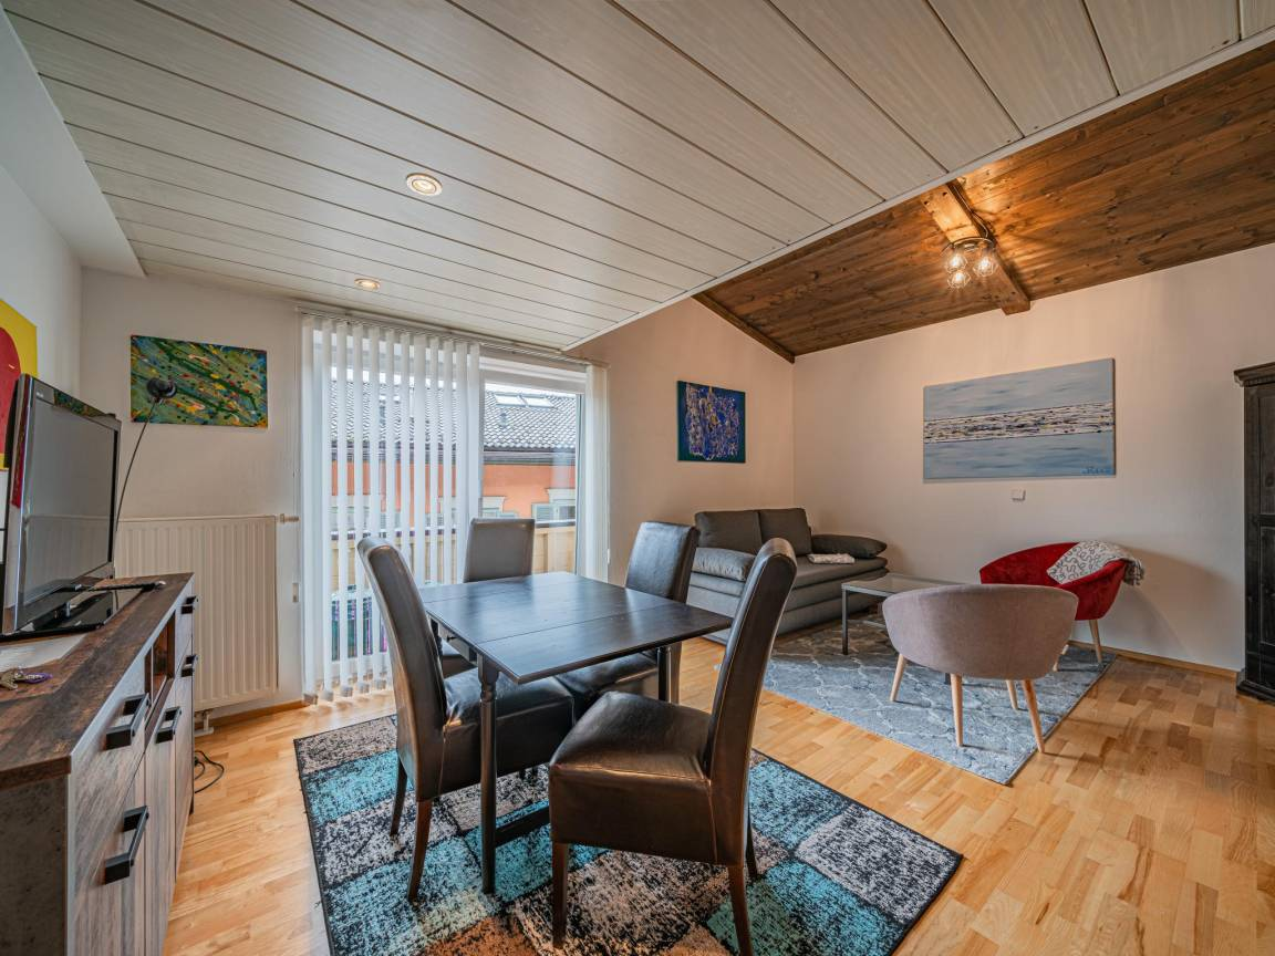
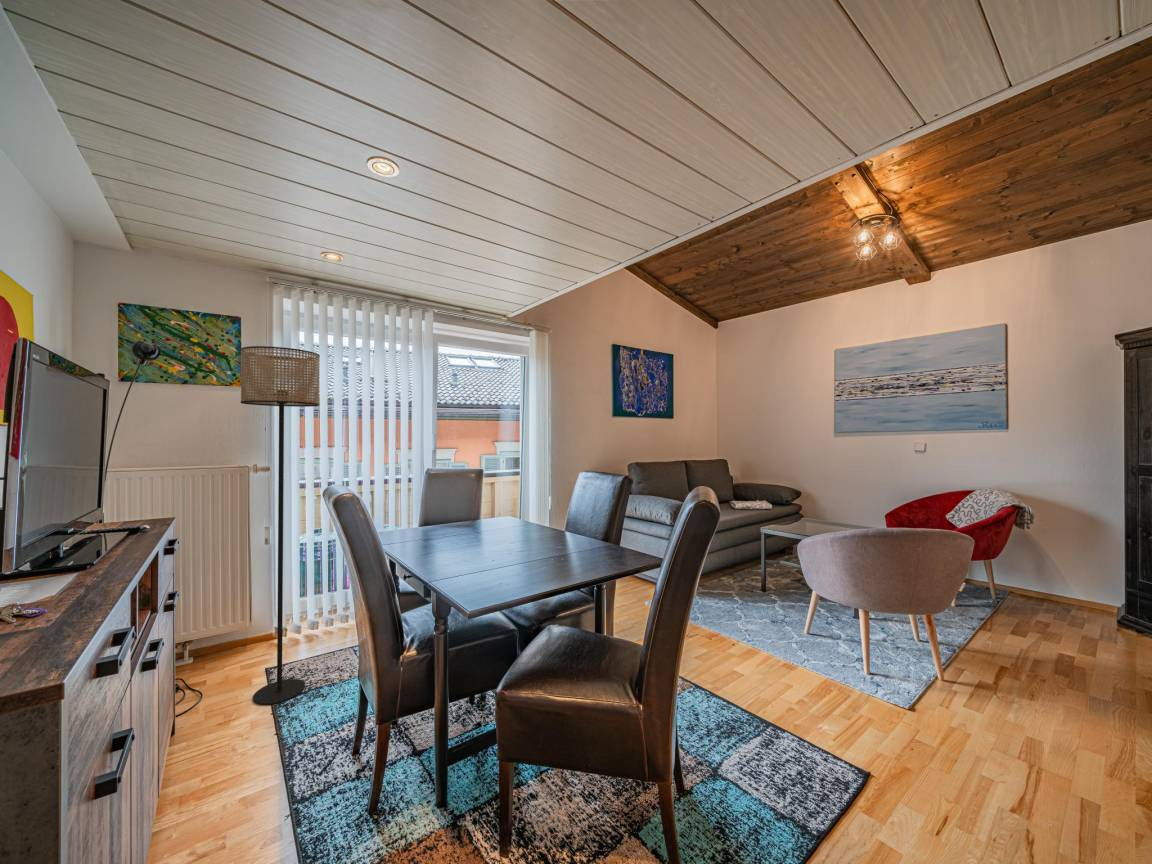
+ floor lamp (280, 521)
